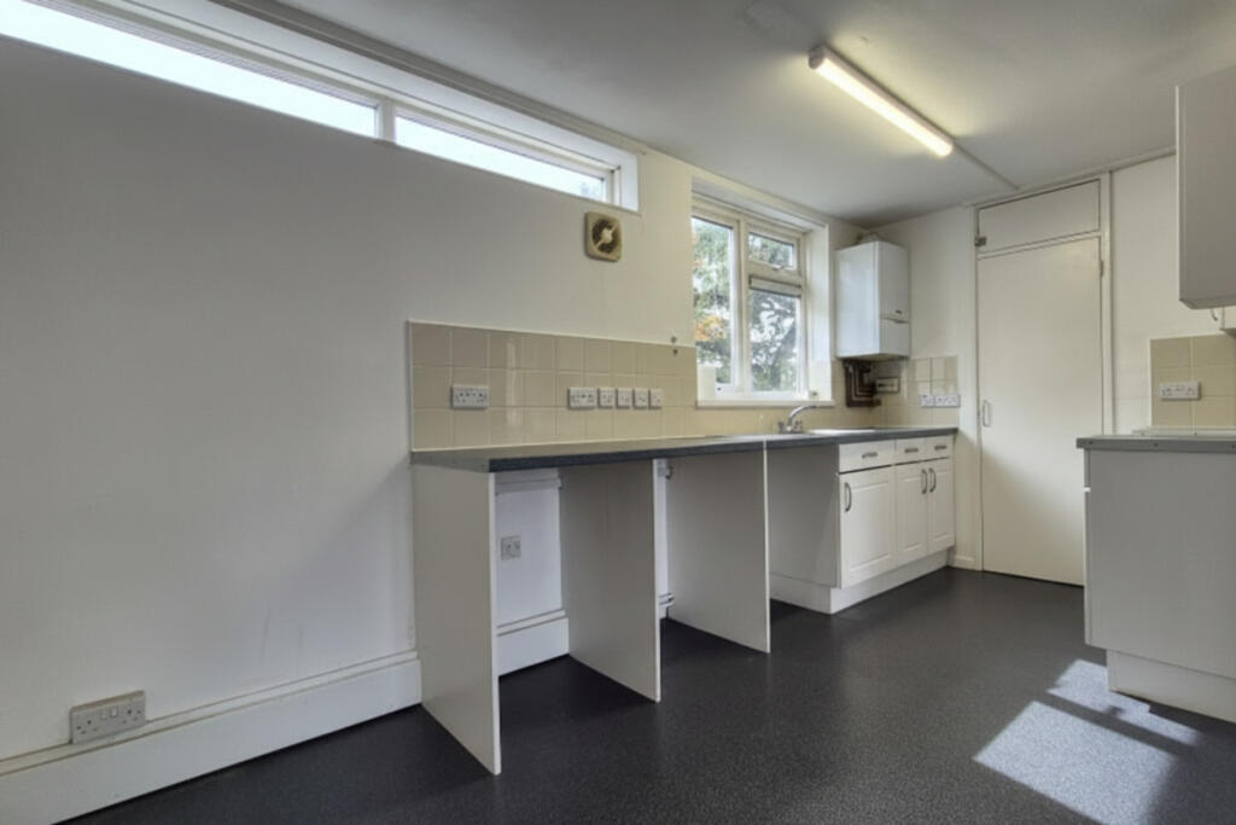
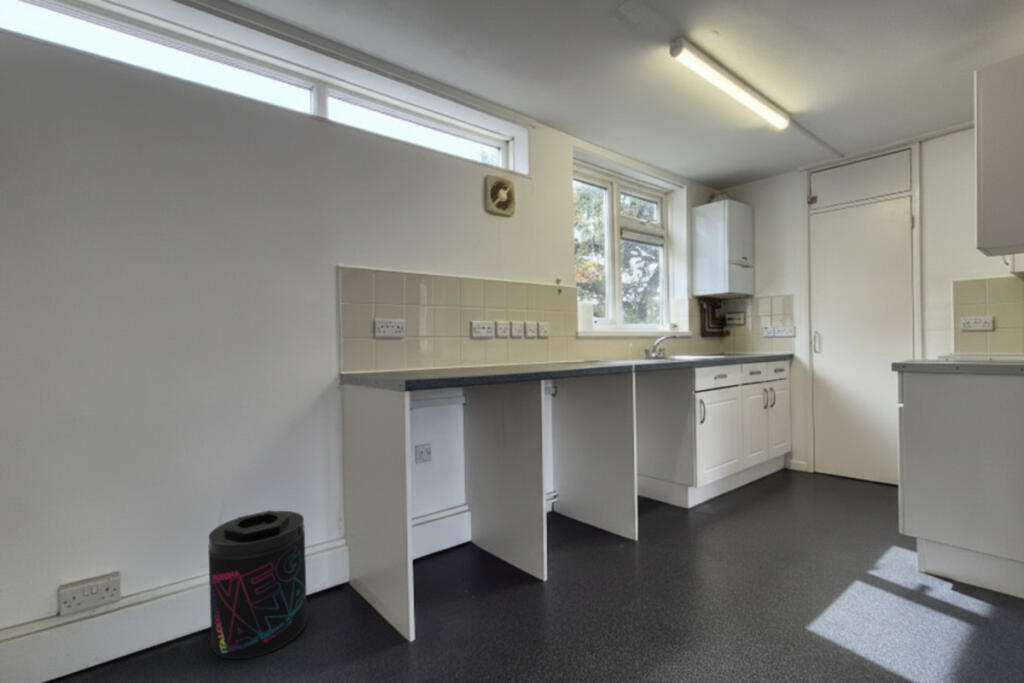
+ supplement container (259, 576)
